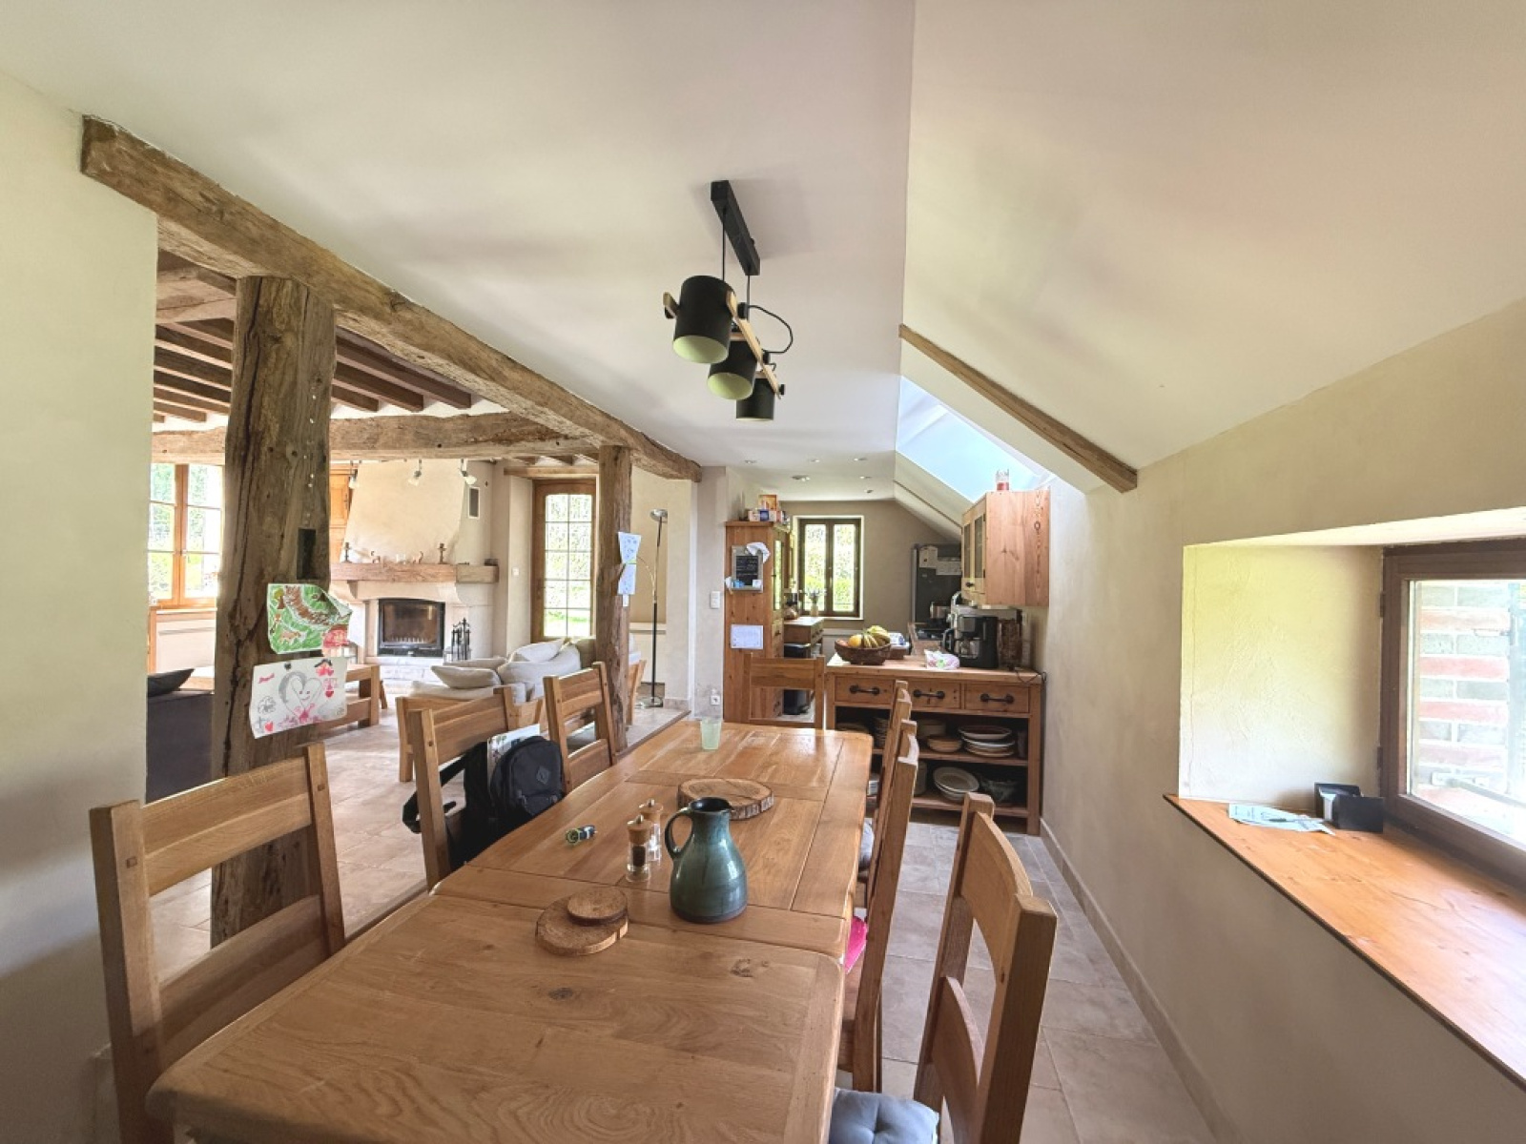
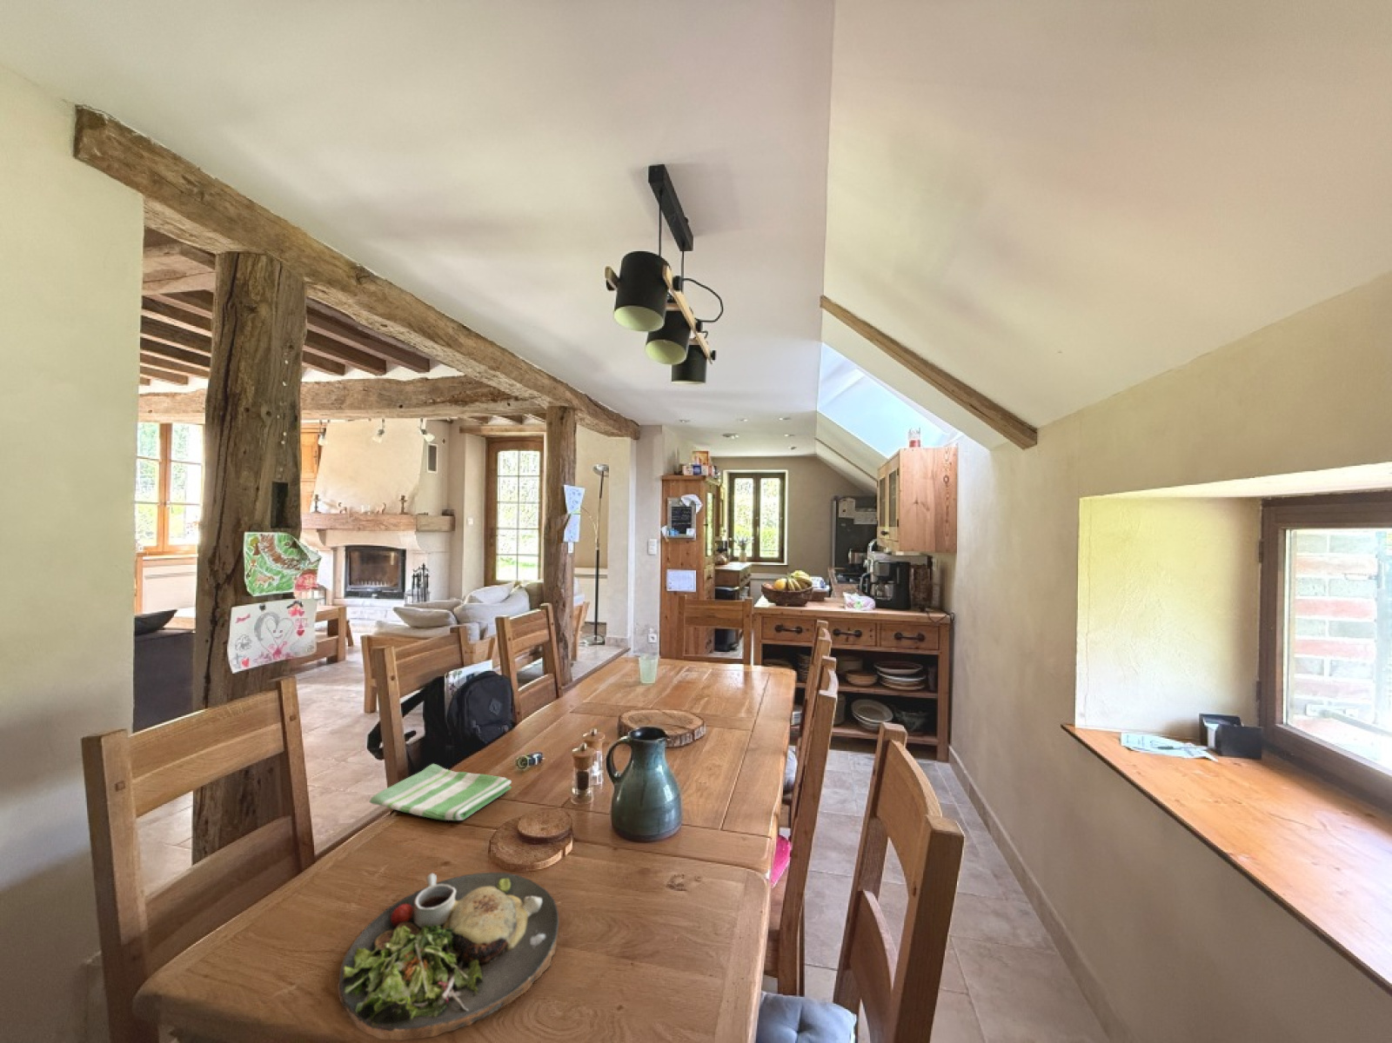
+ dish towel (444, 790)
+ dinner plate (457, 926)
